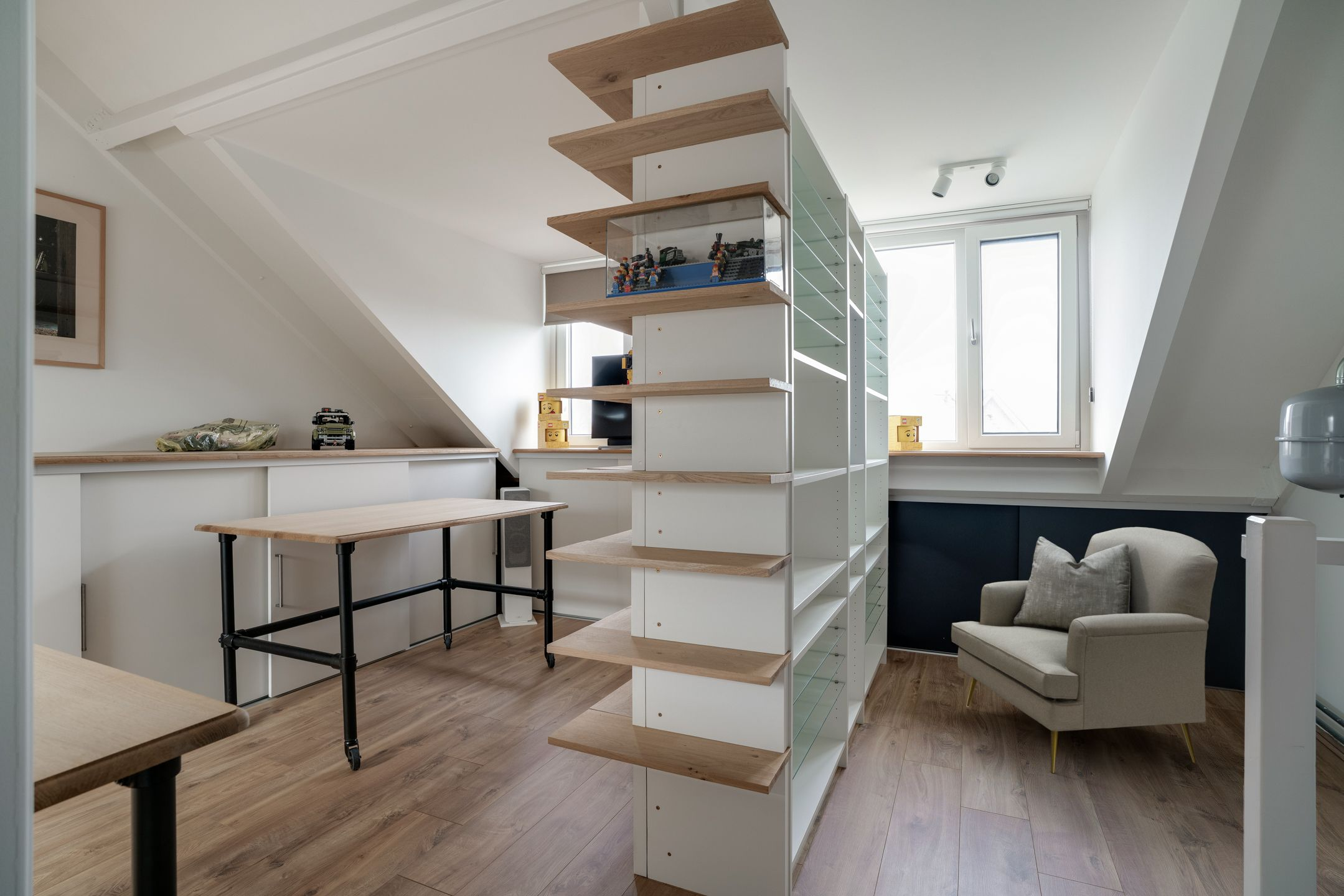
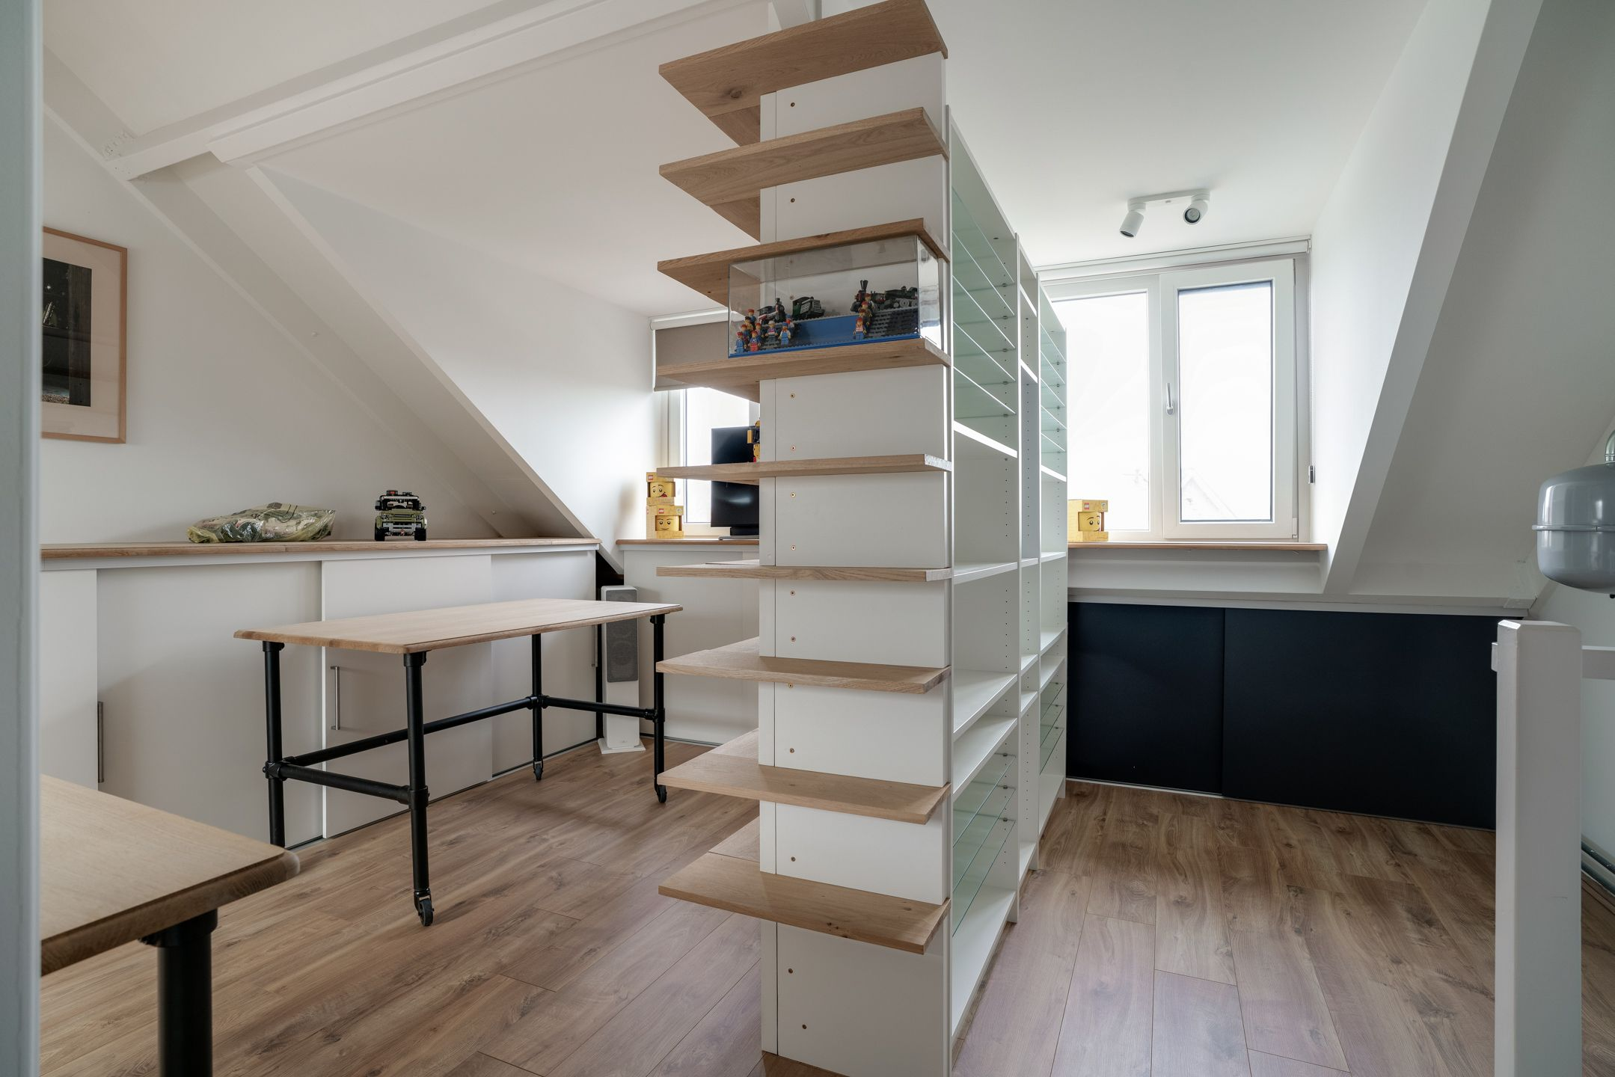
- armchair (1083, 632)
